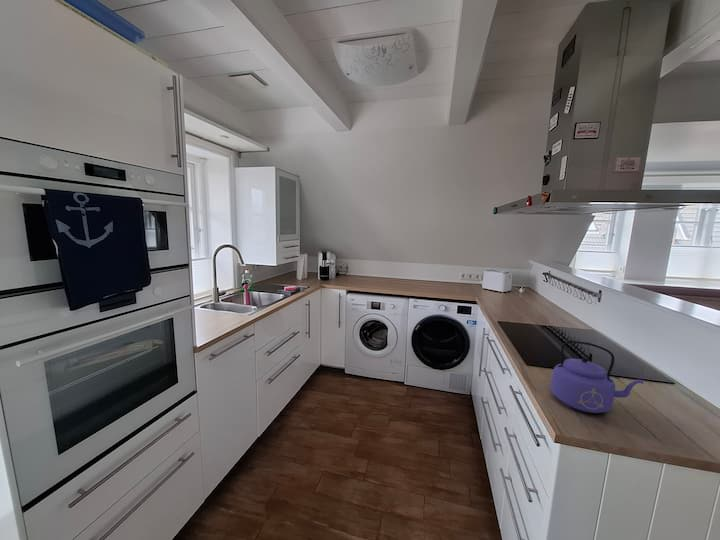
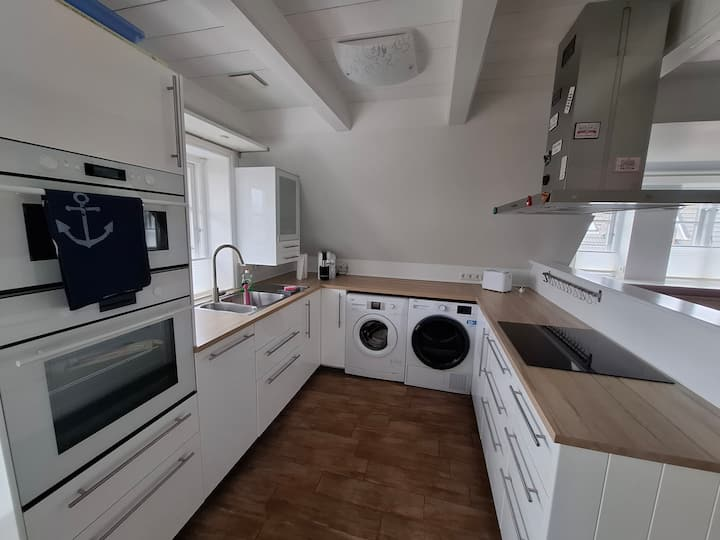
- kettle (594, 376)
